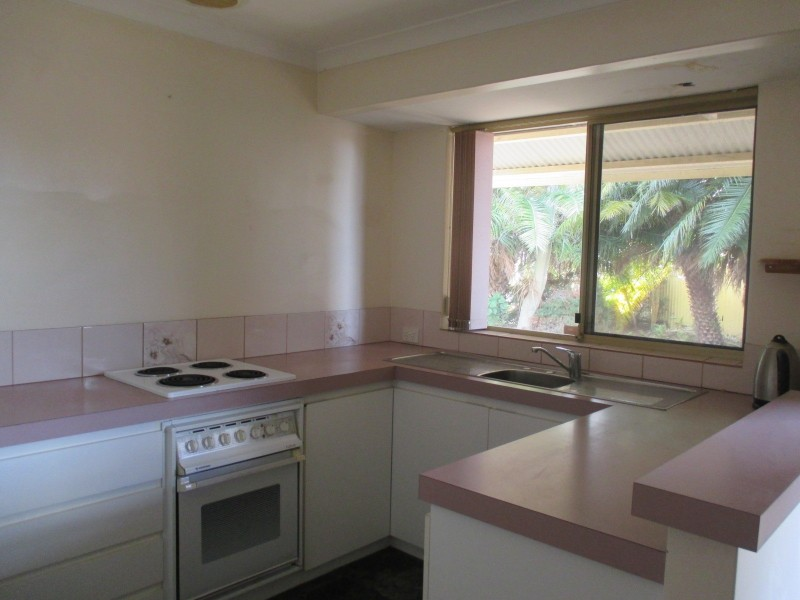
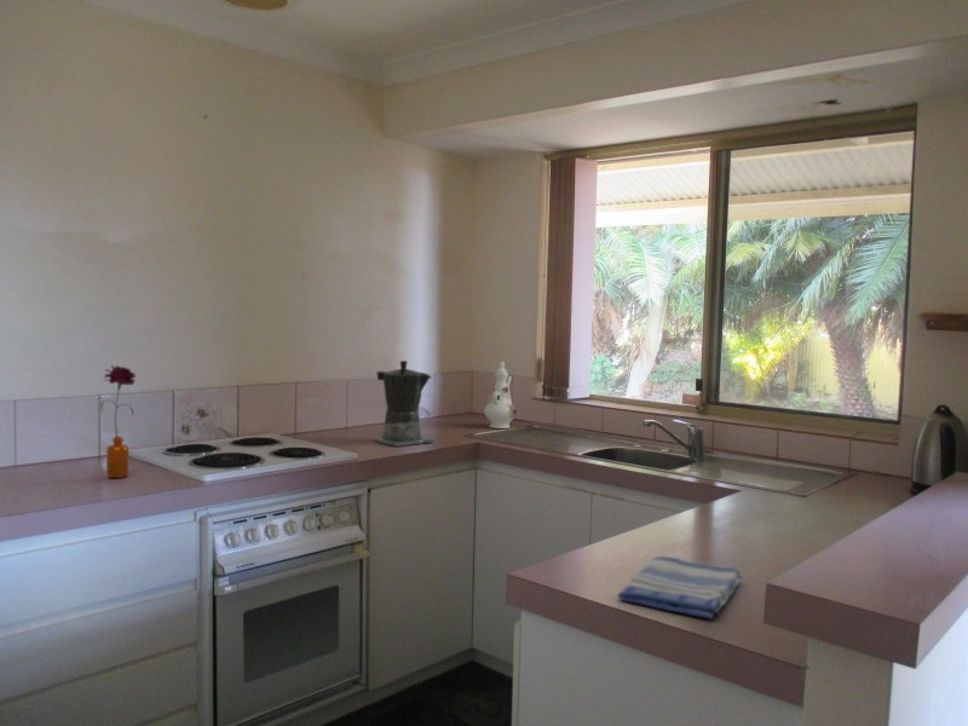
+ coffee maker (402, 401)
+ dish towel (681, 583)
+ chinaware (502, 393)
+ flower (115, 420)
